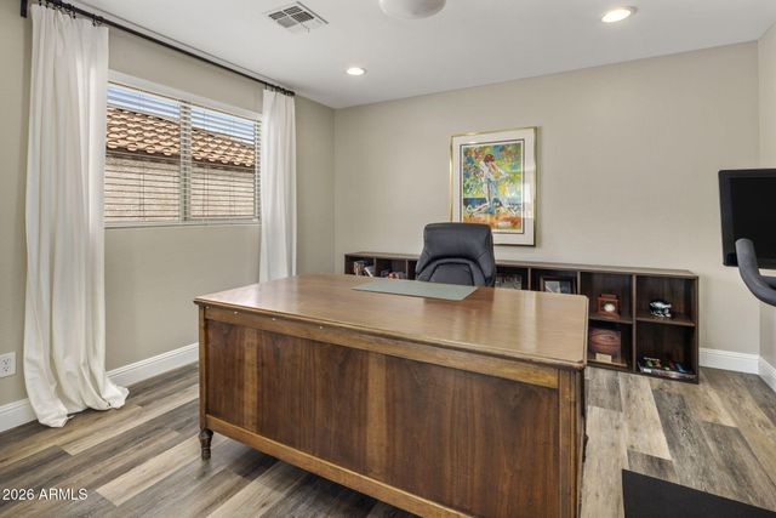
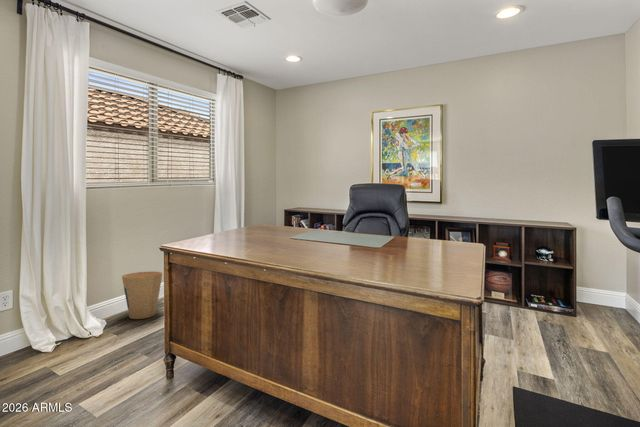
+ trash can (142, 295)
